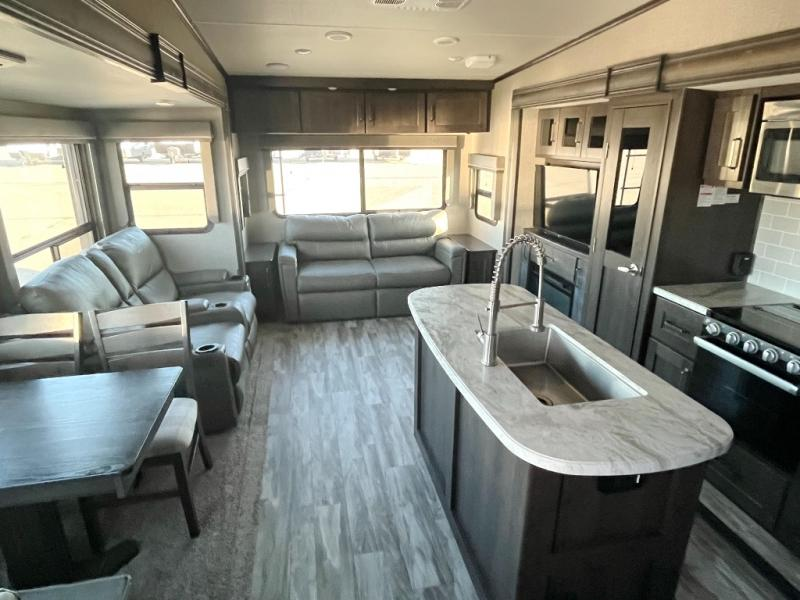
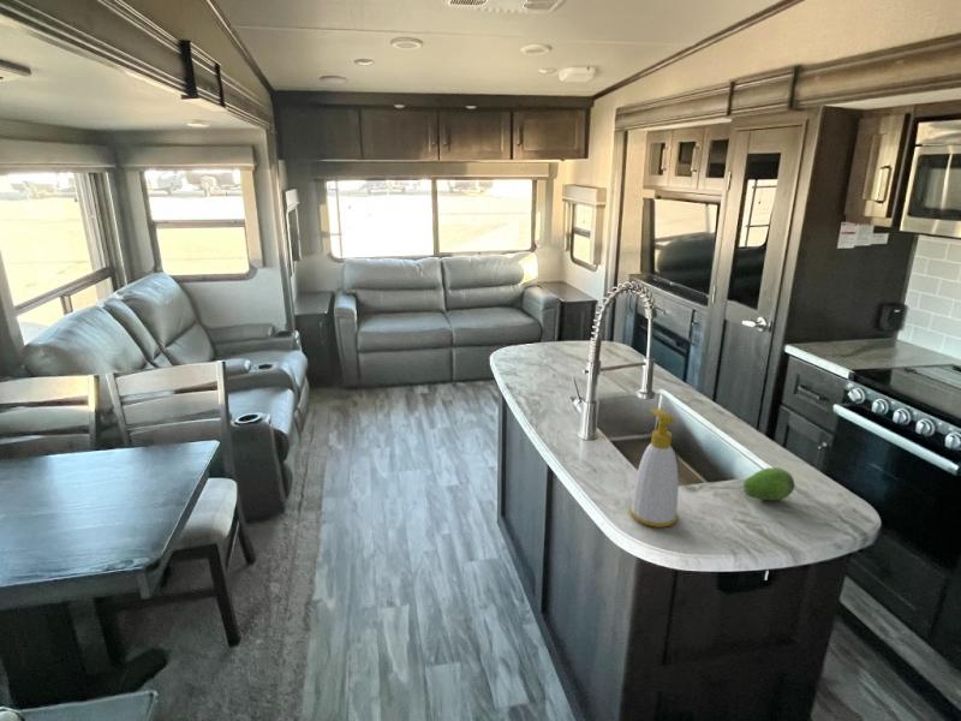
+ soap bottle (657, 466)
+ fruit (769, 484)
